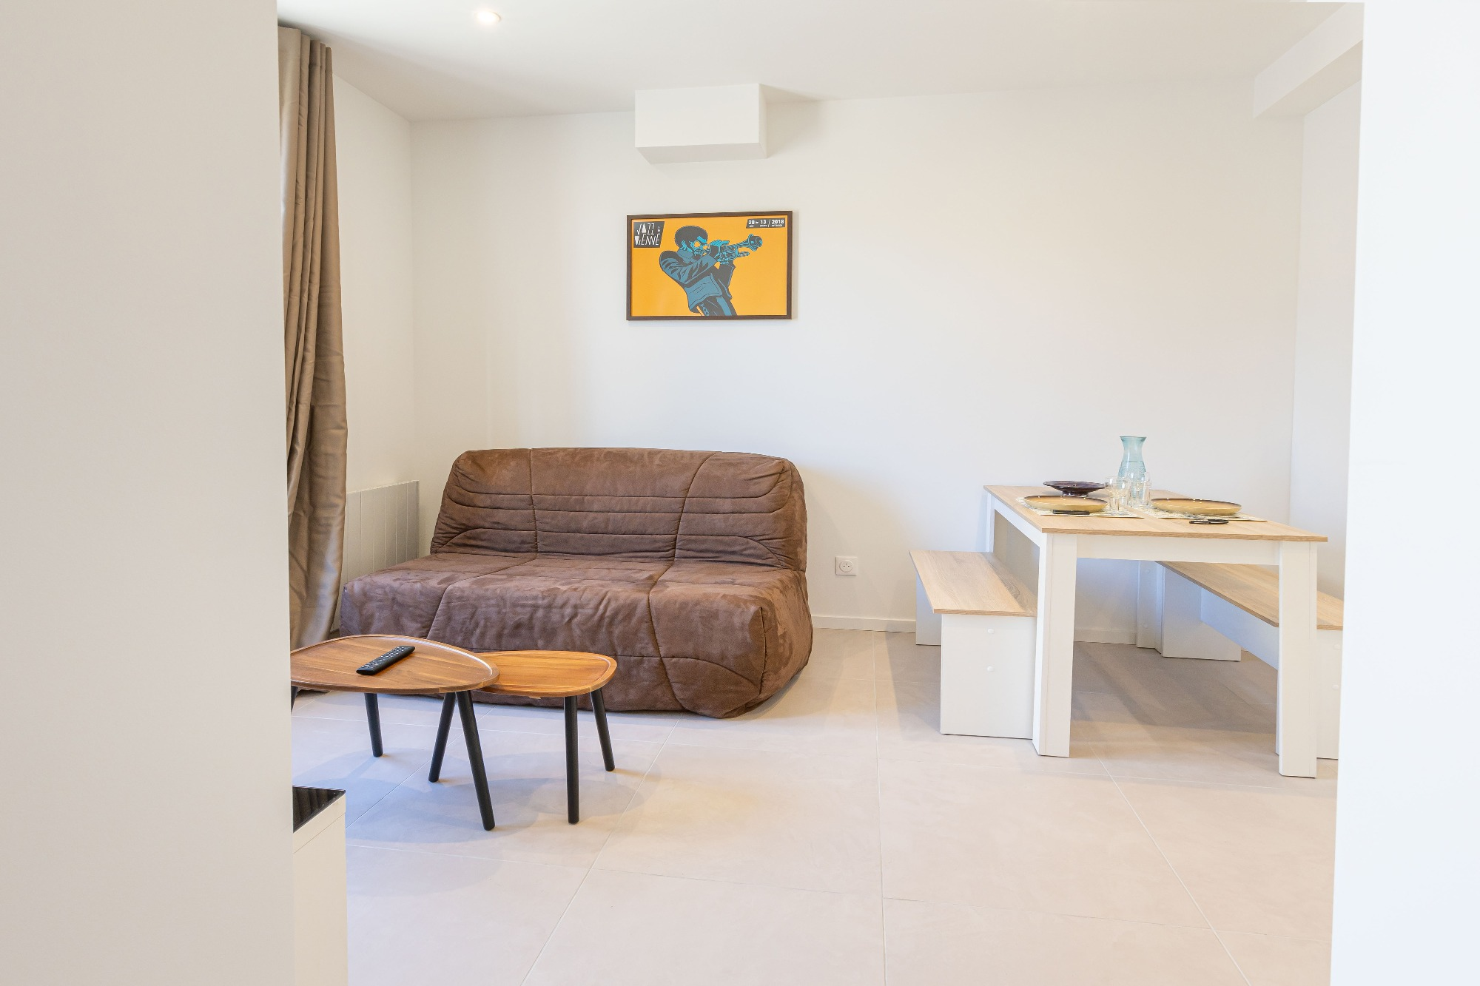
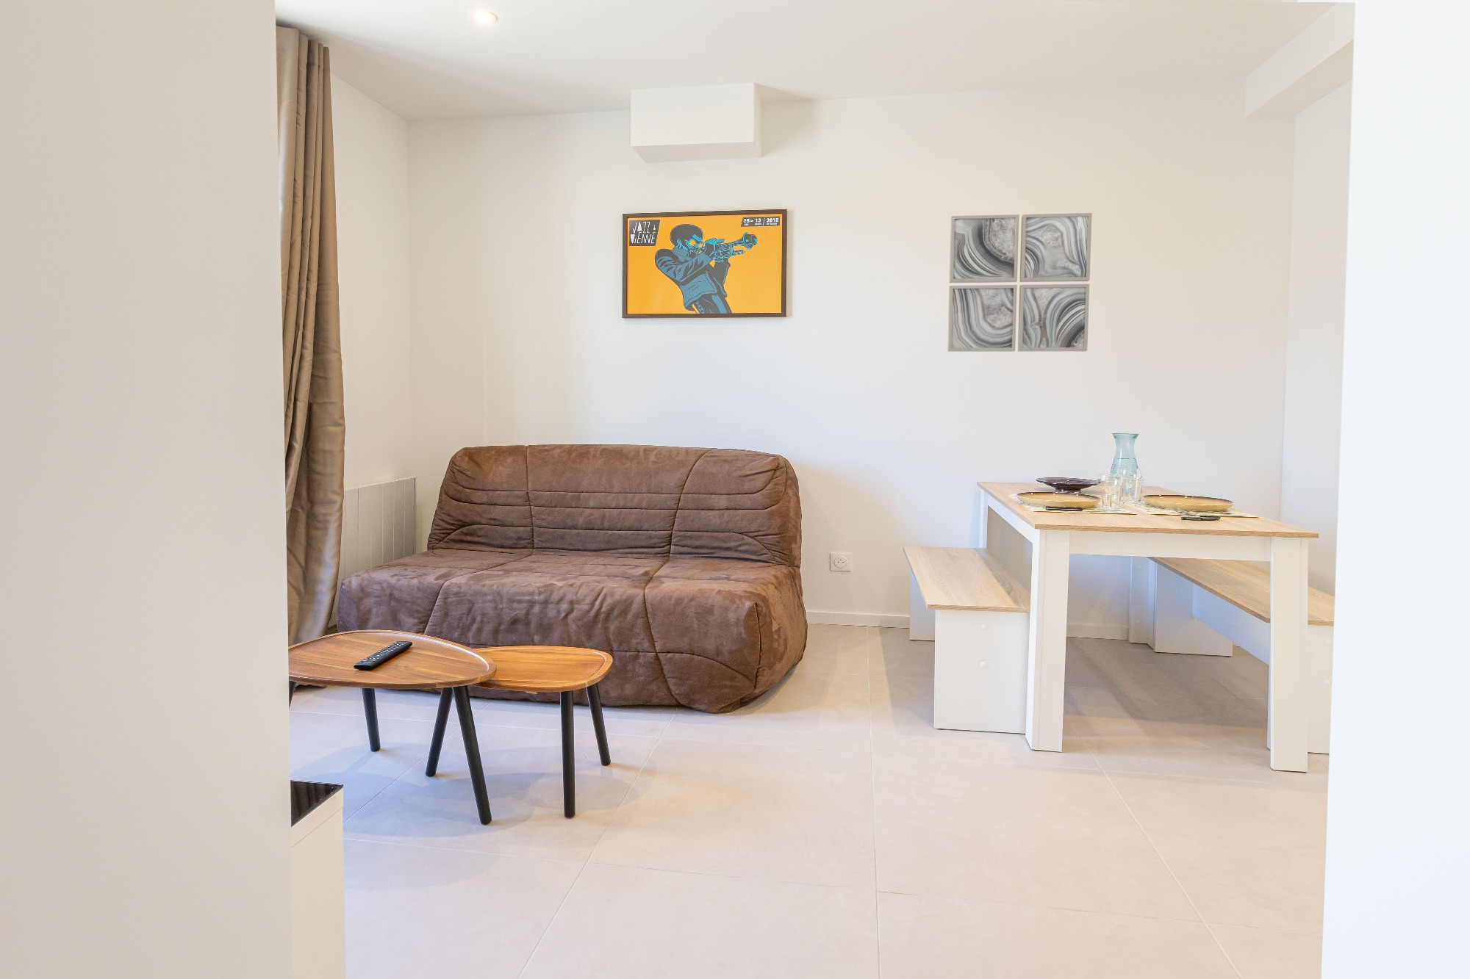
+ wall art (1020, 281)
